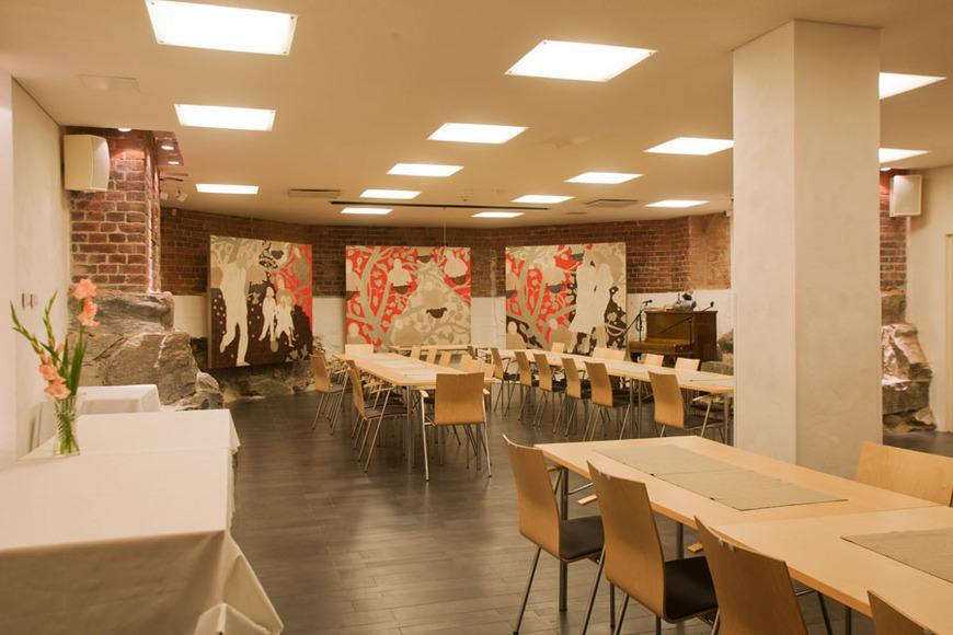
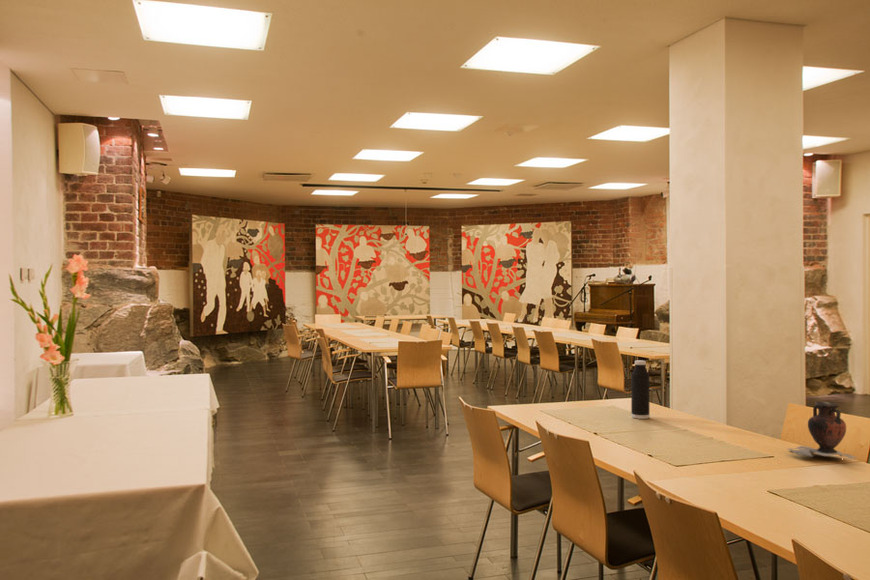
+ vase (818, 430)
+ water bottle (640, 389)
